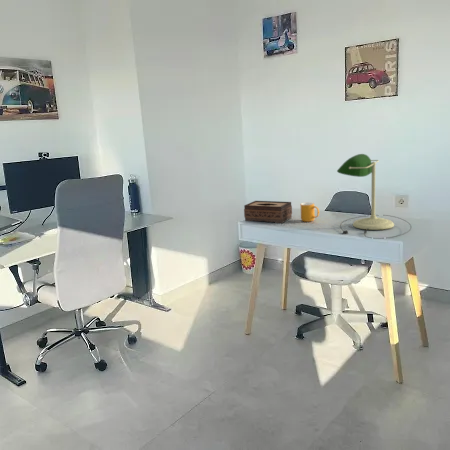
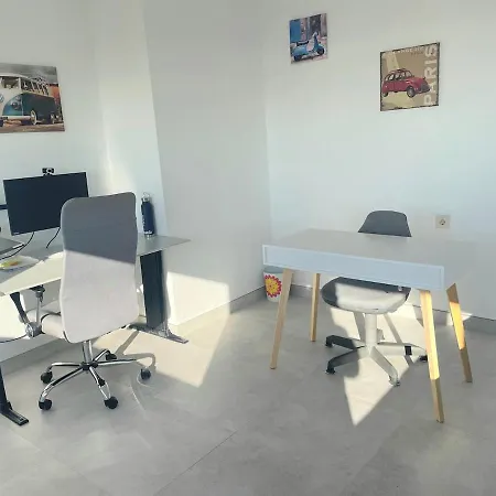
- tissue box (268, 211)
- desk lamp (374, 191)
- mug (310, 212)
